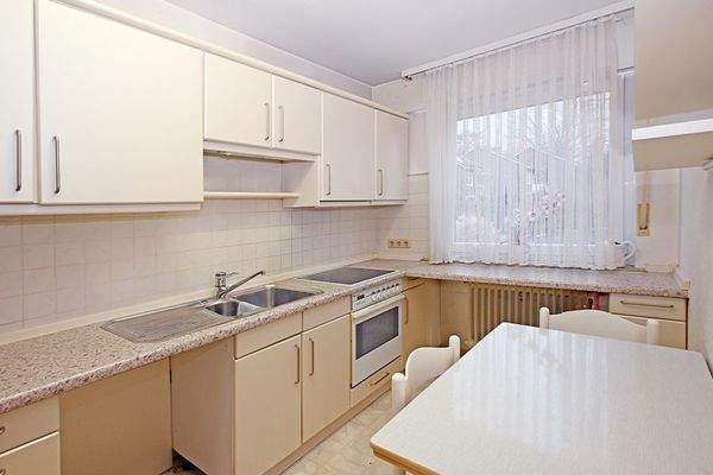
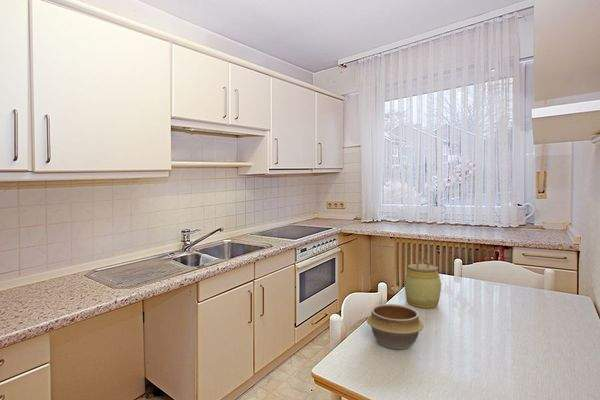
+ jar (422, 280)
+ bowl (394, 326)
